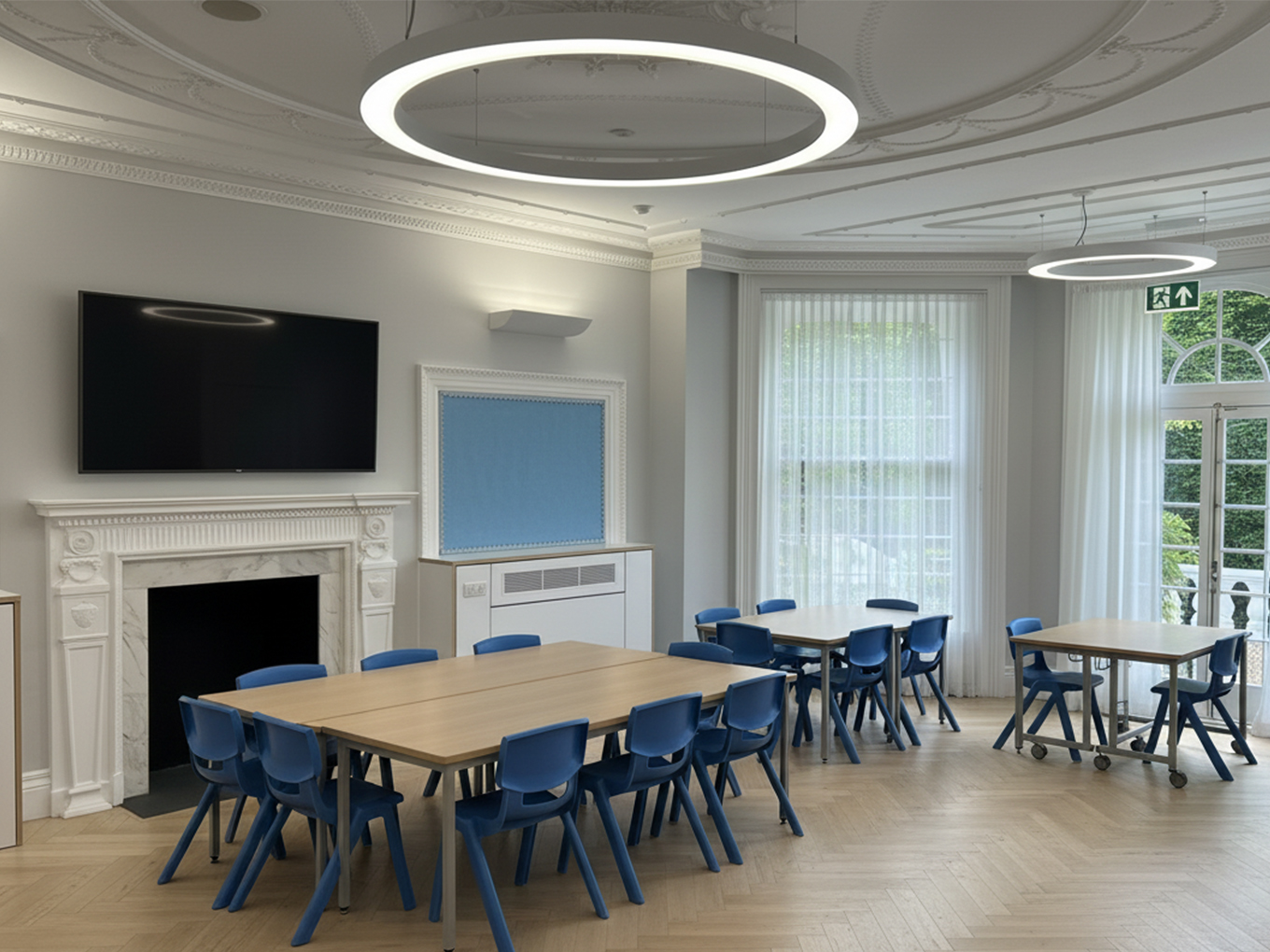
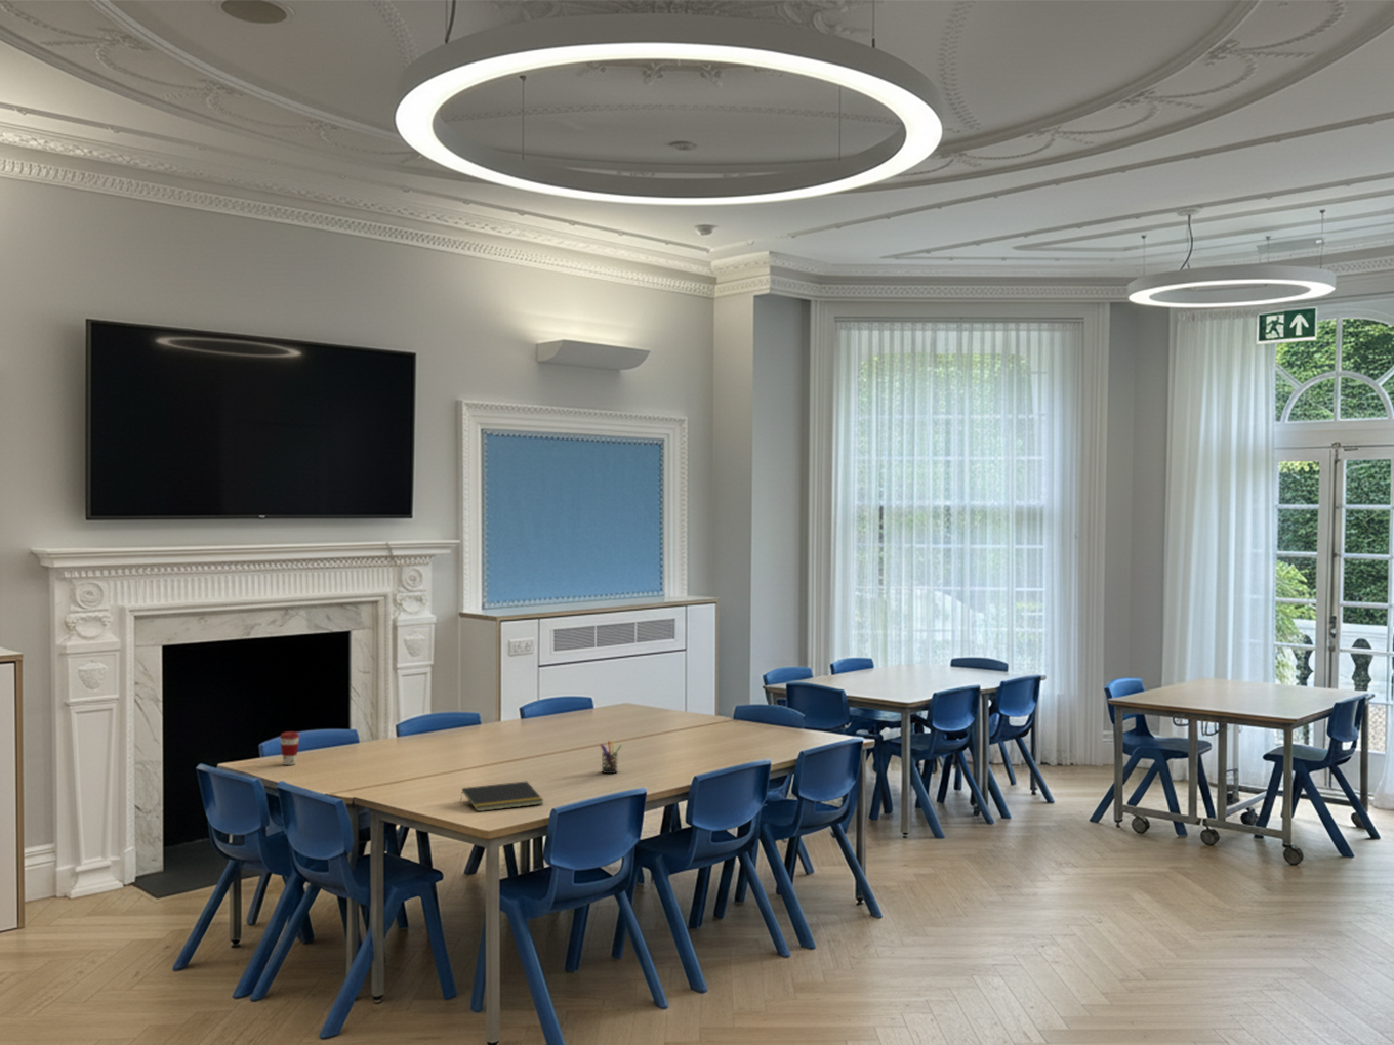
+ pen holder (611, 755)
+ coffee cup (289, 748)
+ notepad (503, 795)
